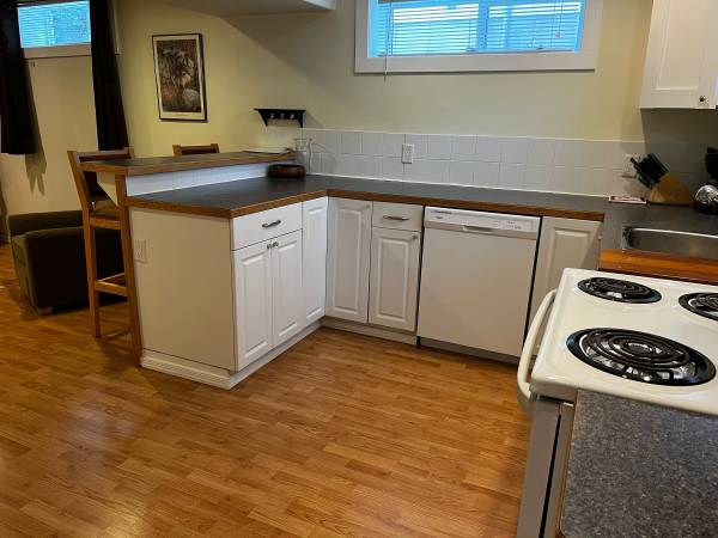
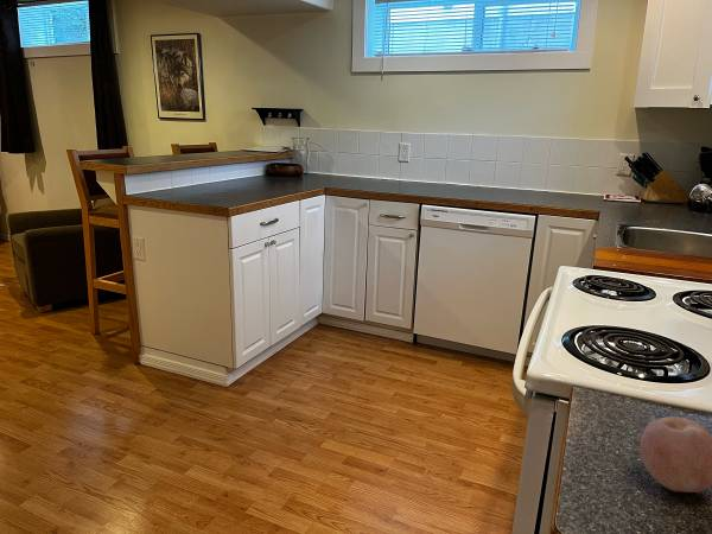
+ fruit (678, 453)
